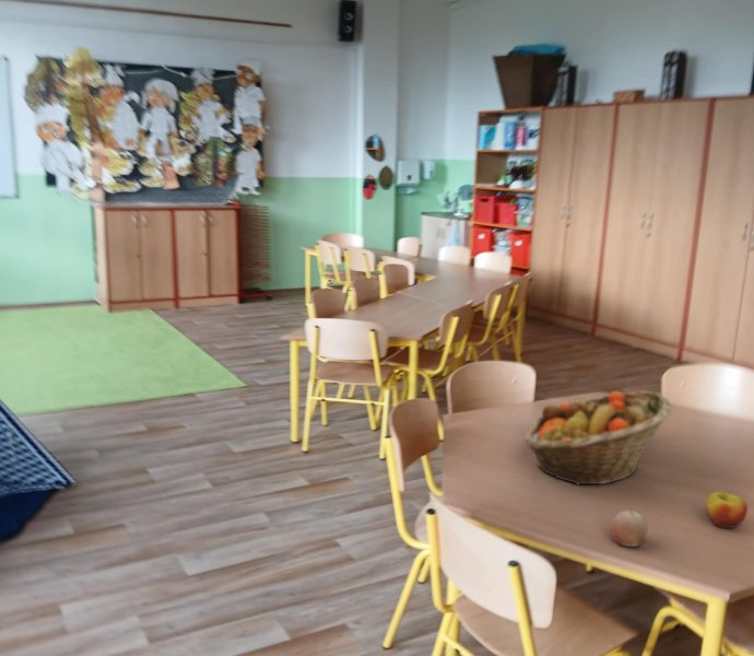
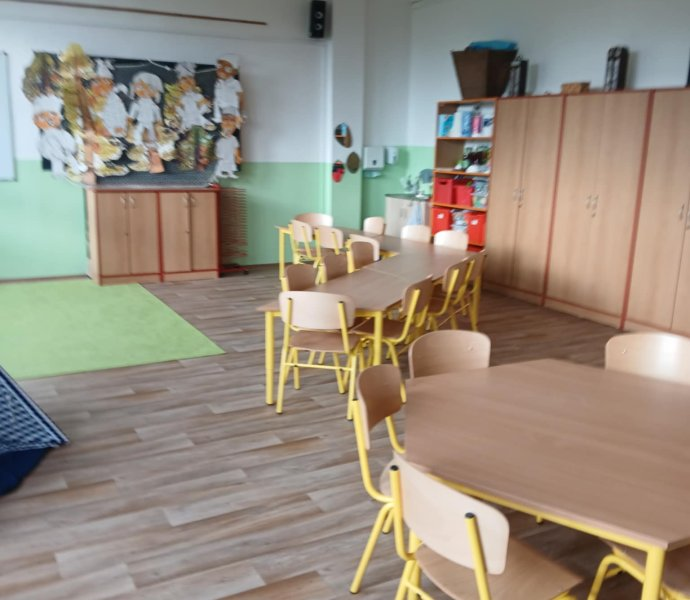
- fruit basket (596, 430)
- apple (629, 527)
- apple (726, 509)
